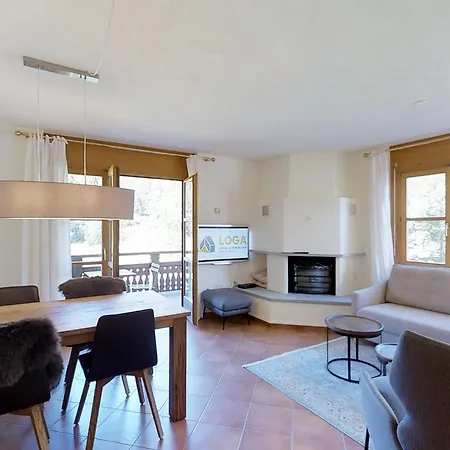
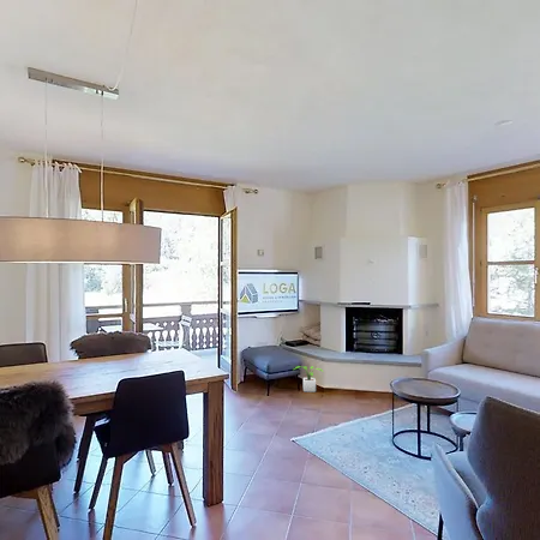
+ potted plant (307, 377)
